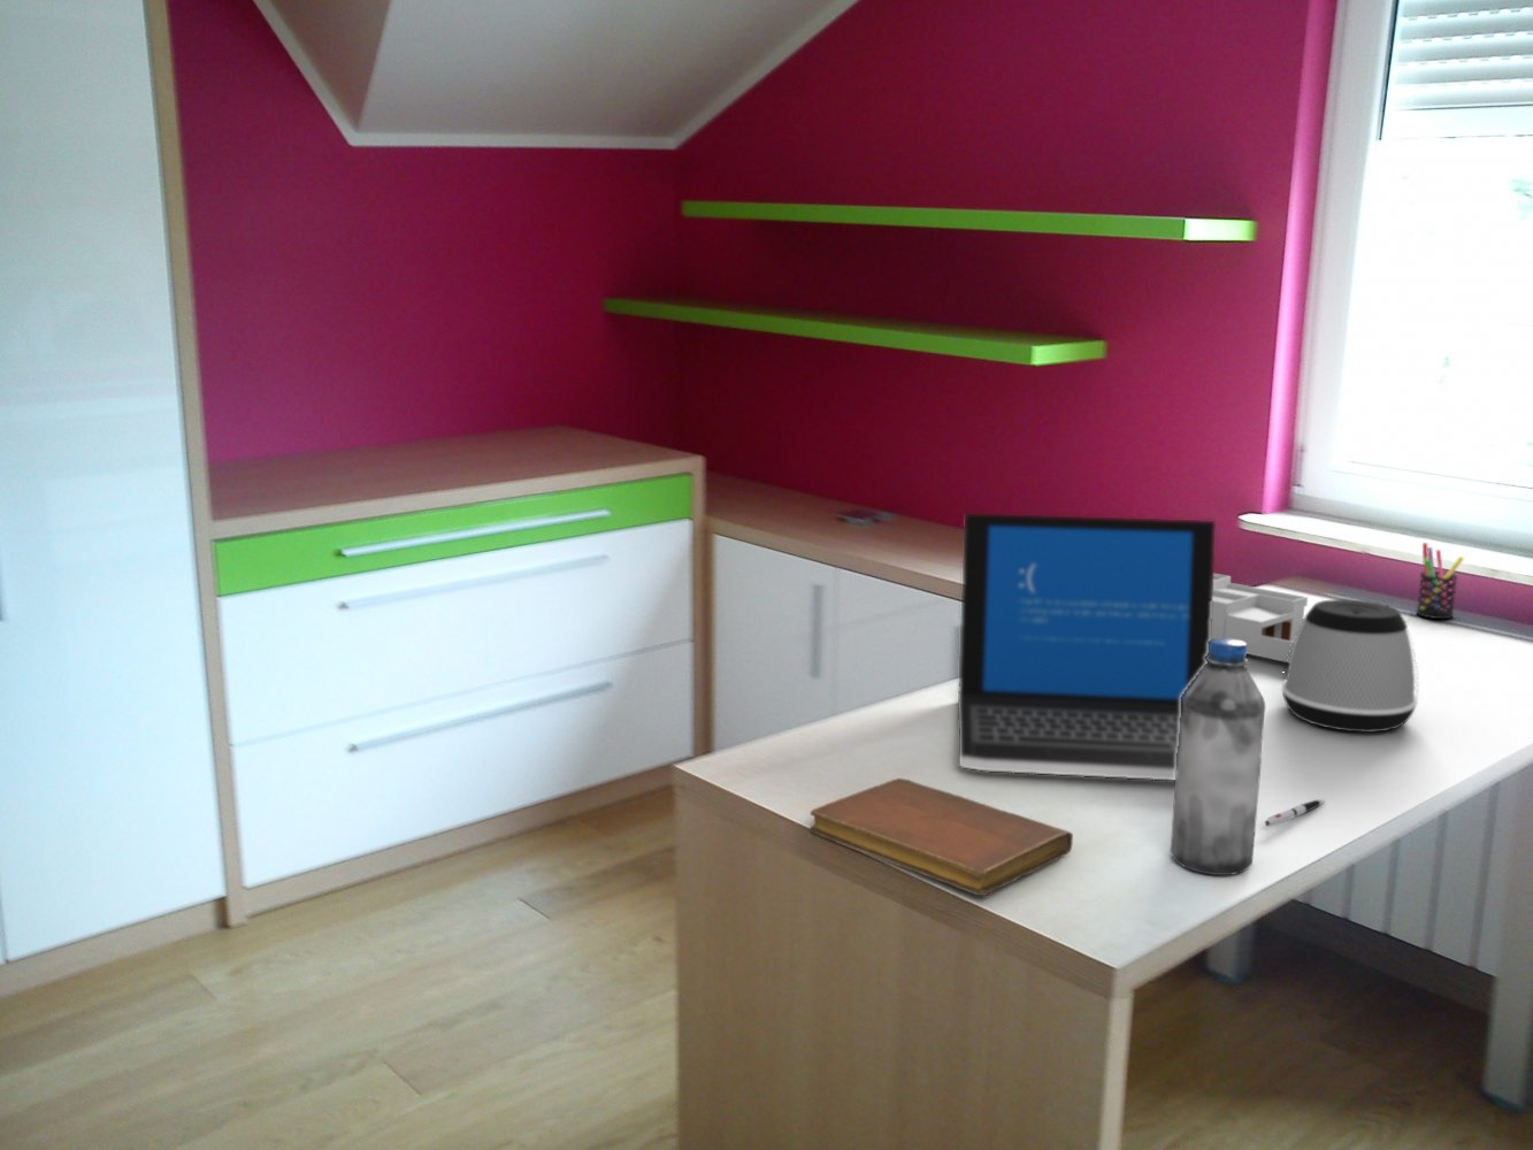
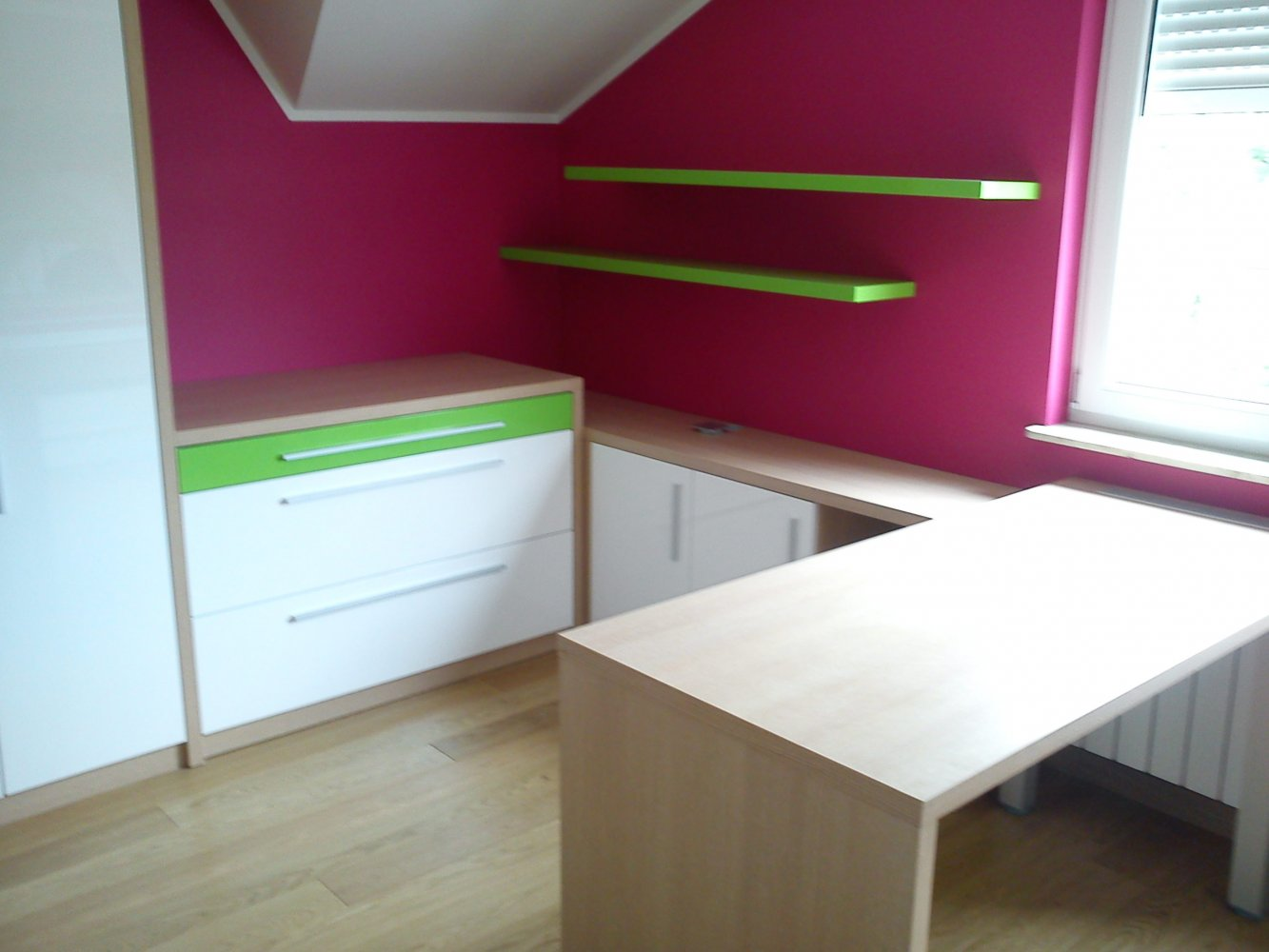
- water bottle (1218, 753)
- pen (1295, 811)
- laptop (1093, 638)
- speaker (1352, 662)
- pen holder (1434, 580)
- notebook (937, 830)
- desk organizer (1212, 605)
